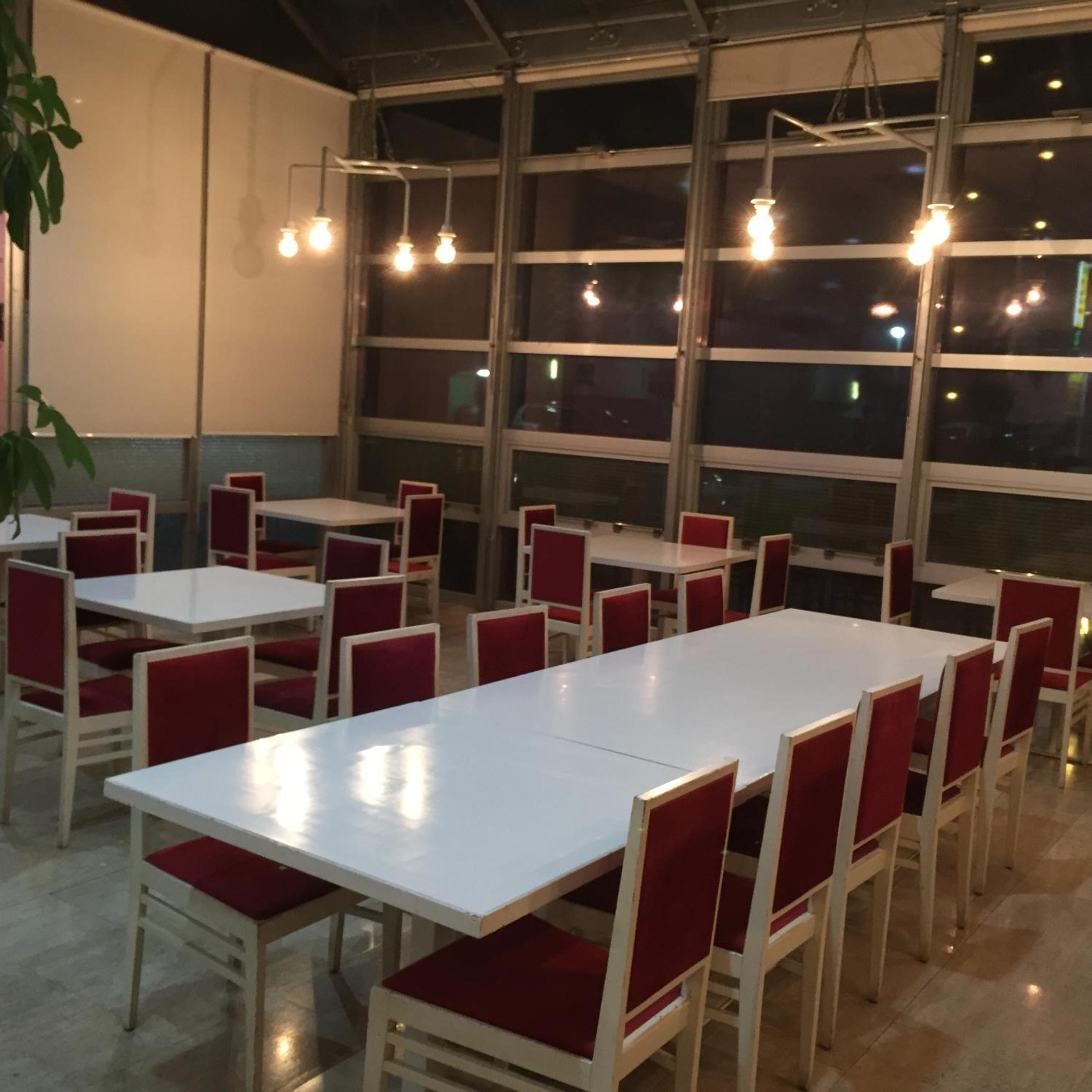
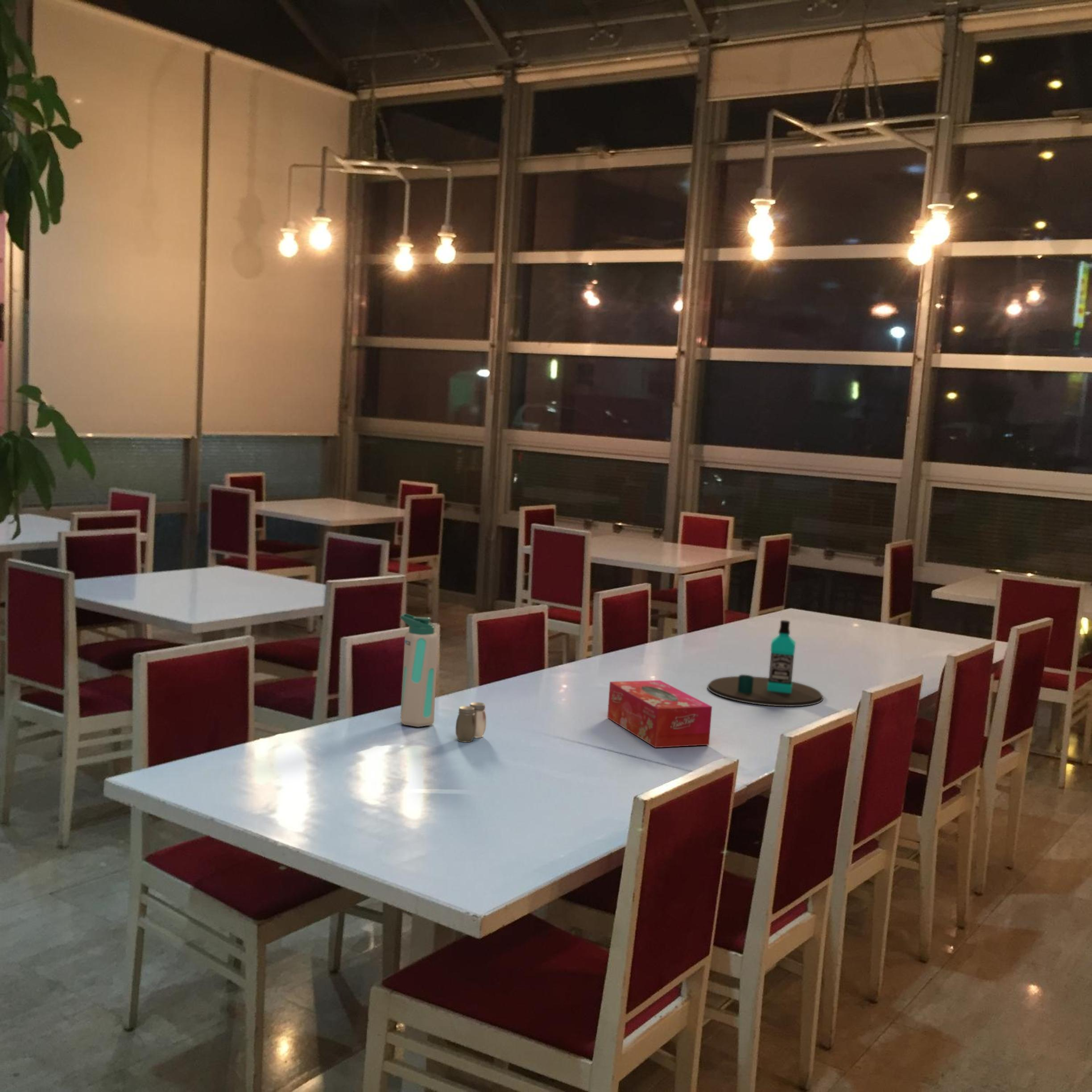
+ salt and pepper shaker (471, 721)
+ tissue box (658, 712)
+ bottle (770, 656)
+ water bottle (417, 670)
